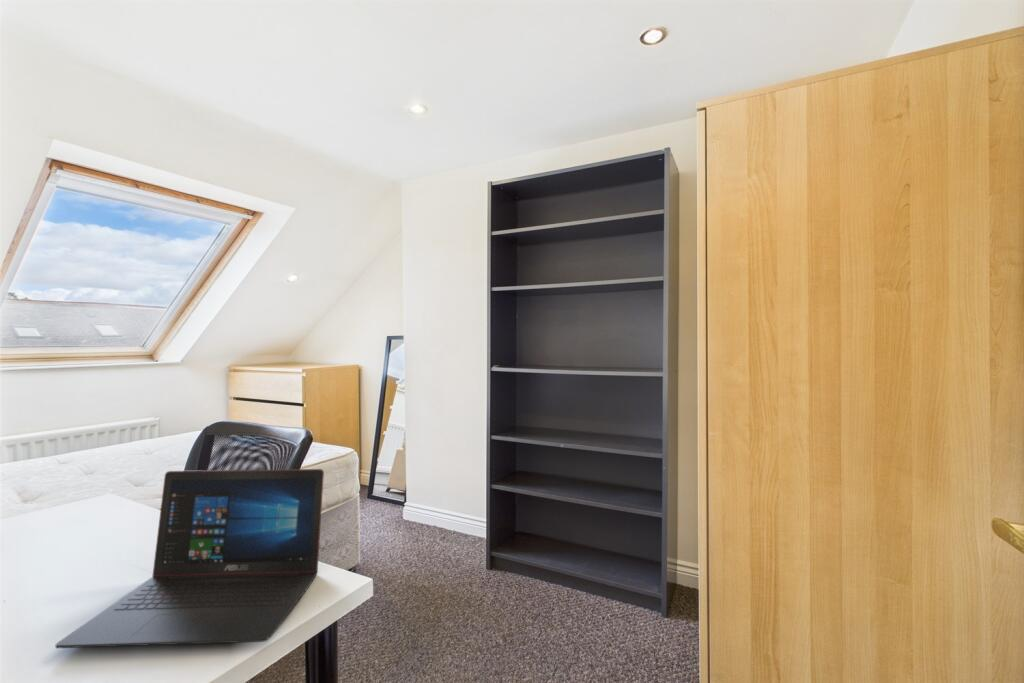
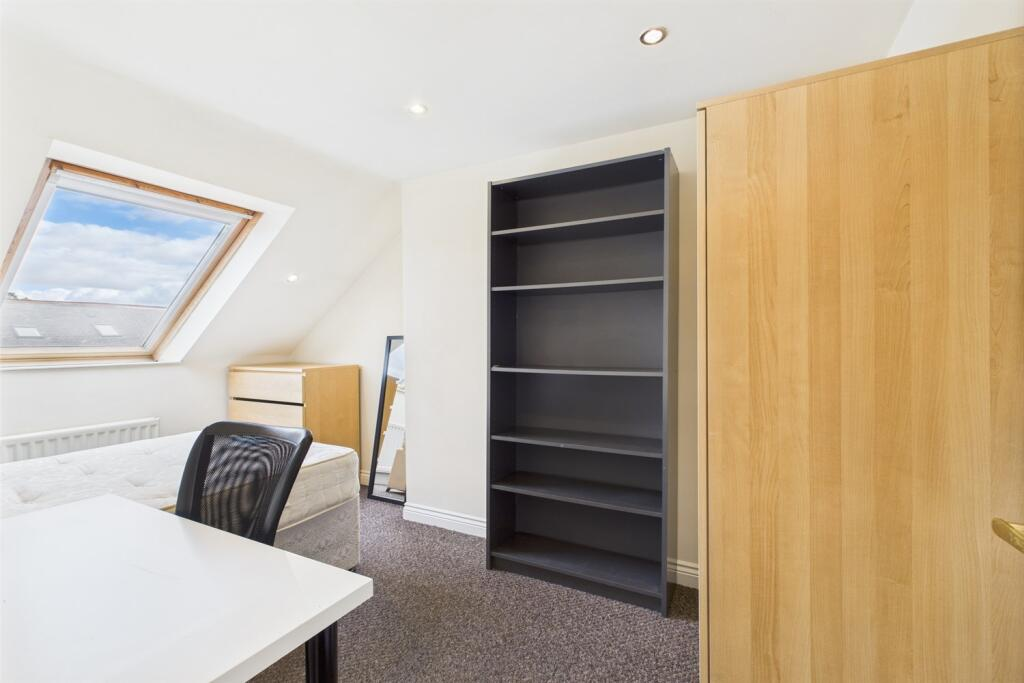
- laptop (209, 545)
